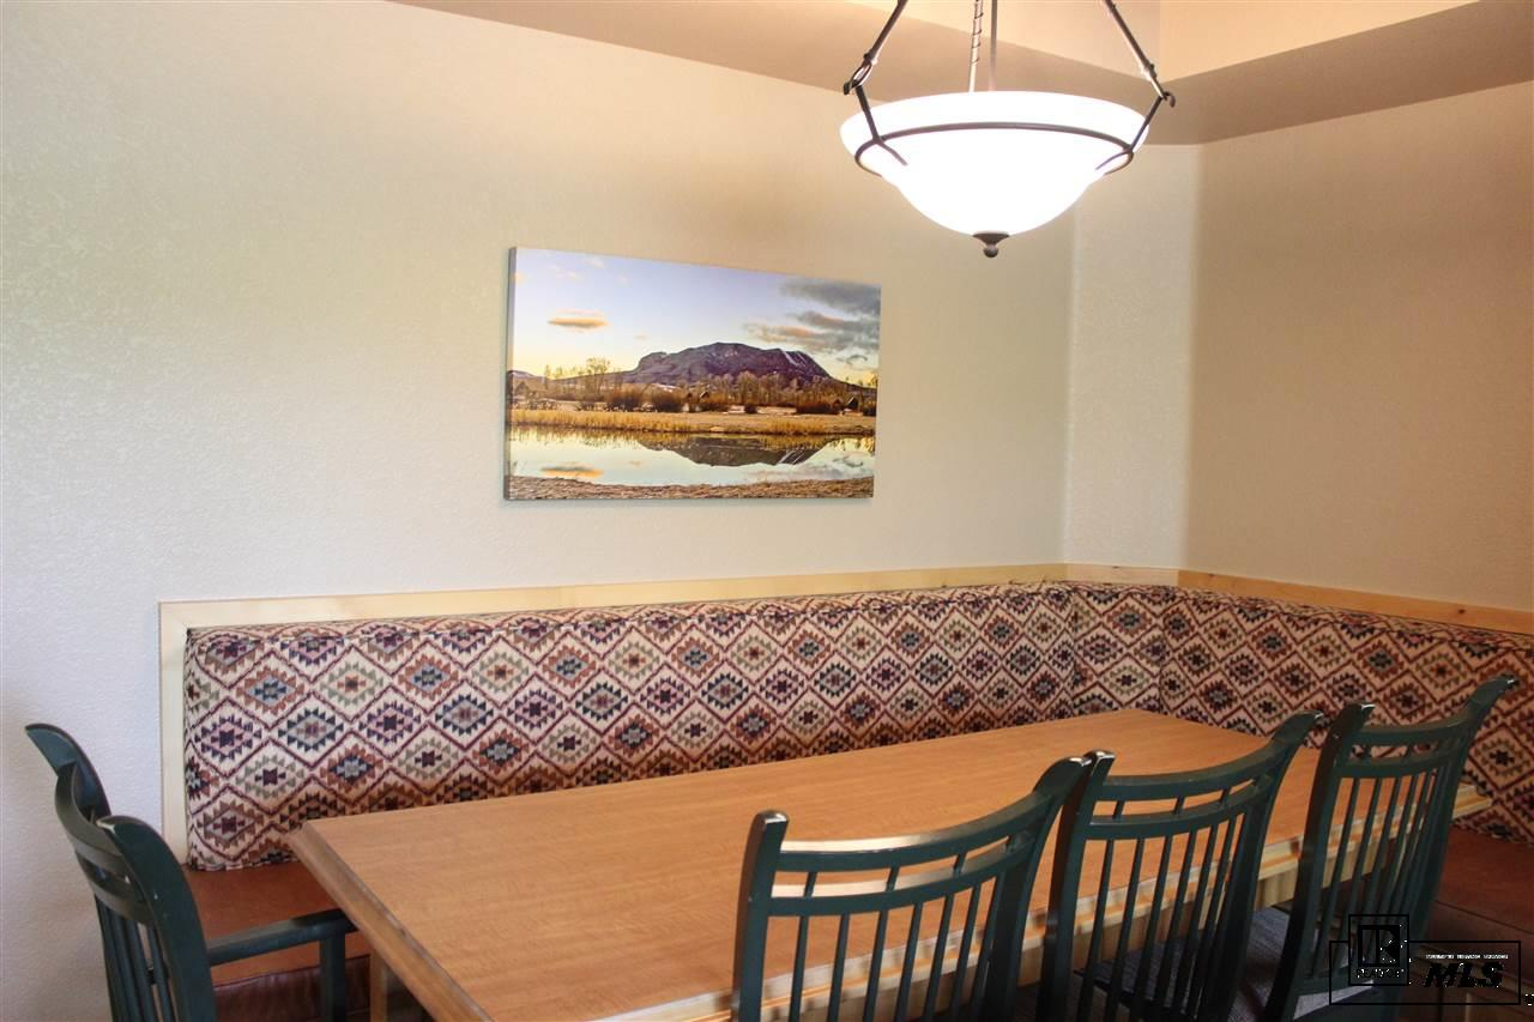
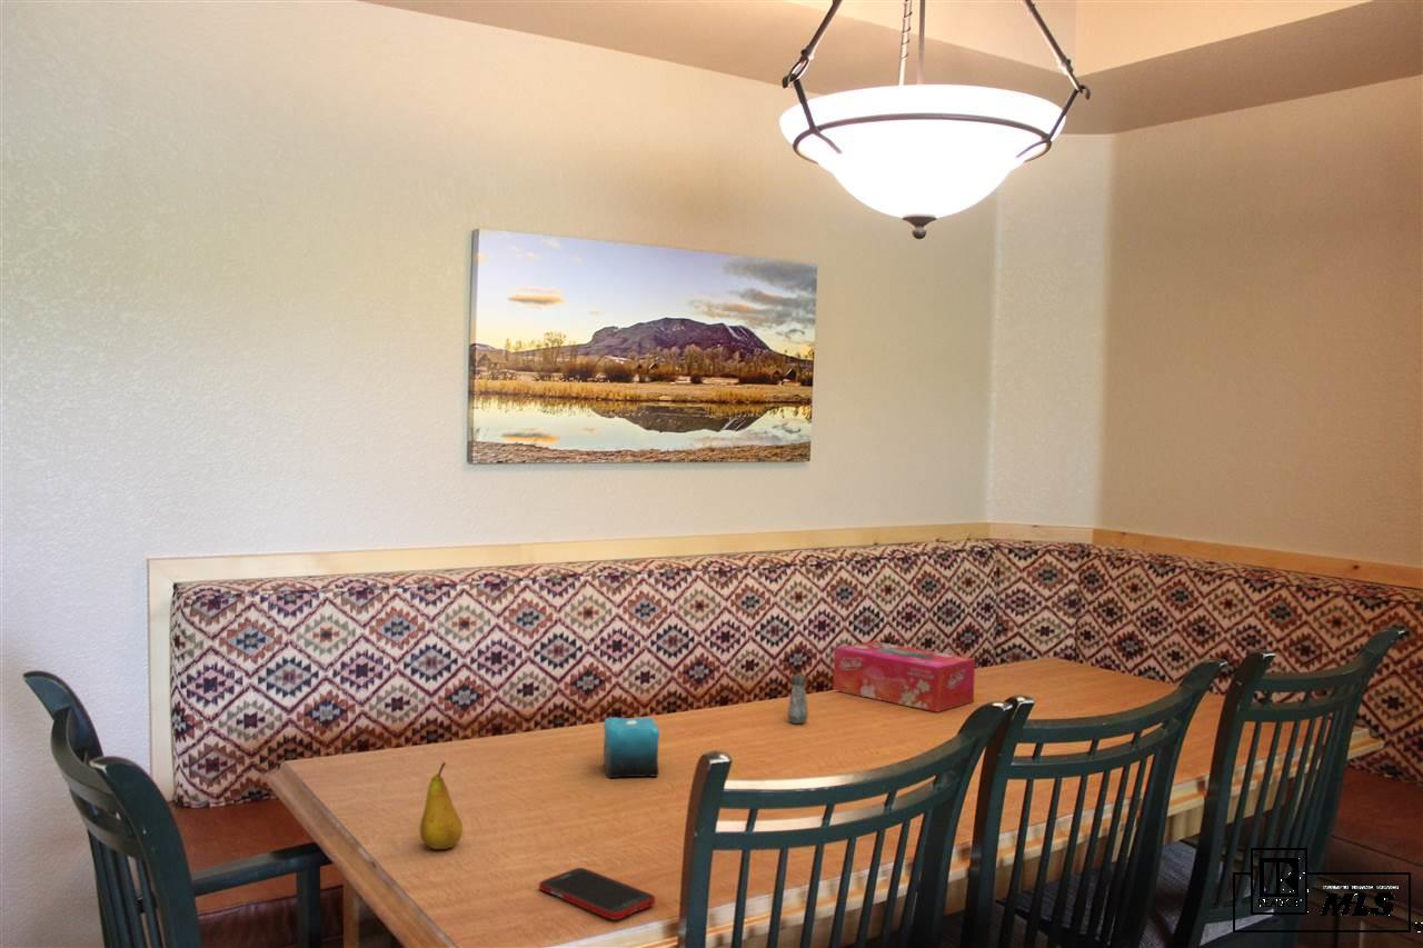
+ salt shaker (798, 698)
+ cell phone (596, 892)
+ fruit (441, 805)
+ tissue box (903, 673)
+ candle (630, 736)
